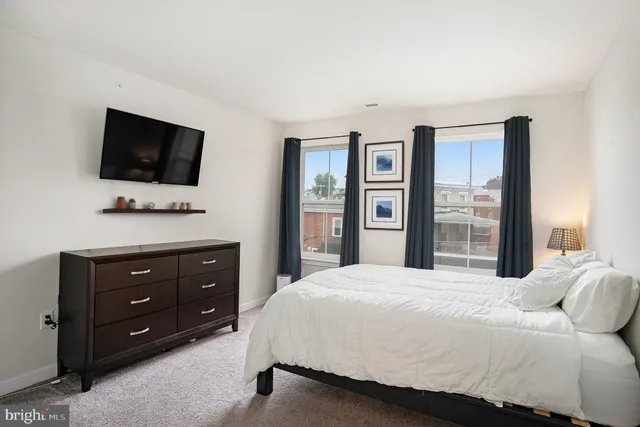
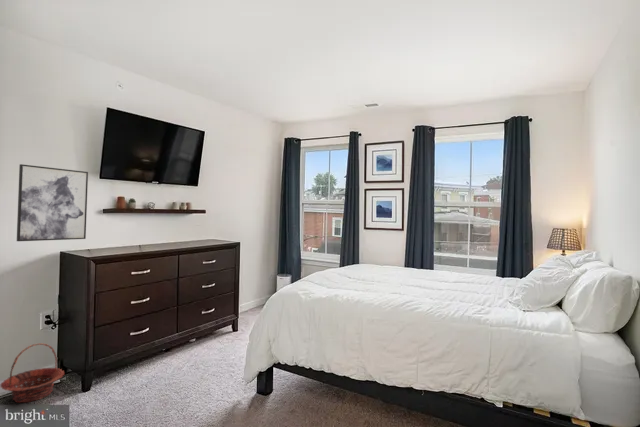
+ basket (34, 370)
+ wall art (54, 204)
